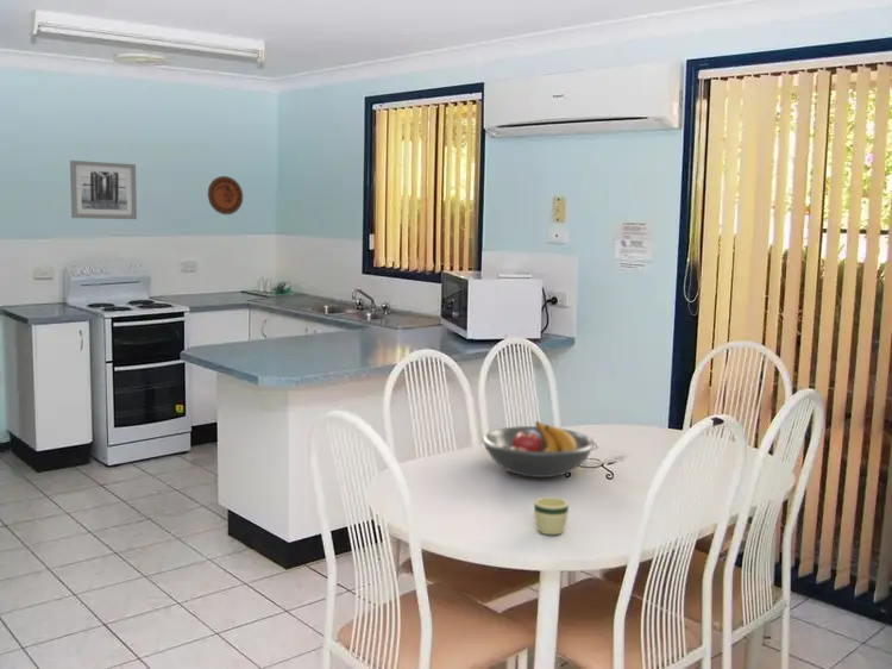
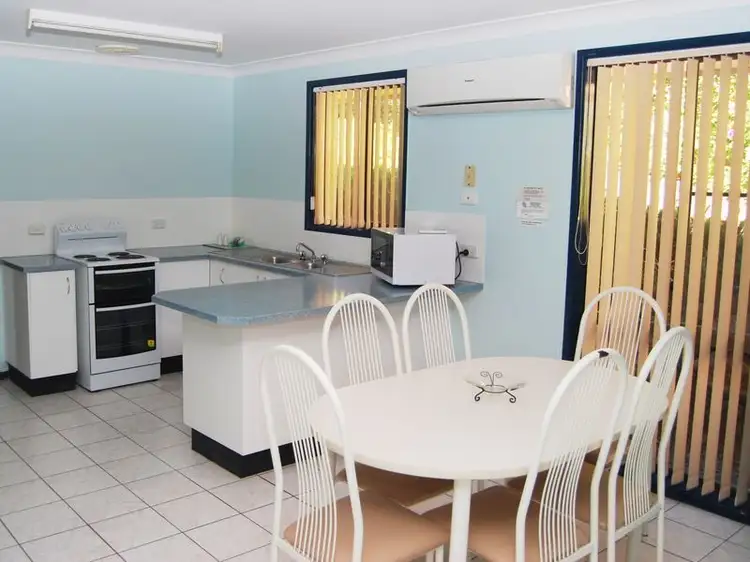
- decorative plate (225, 195)
- fruit bowl (538, 450)
- mug (552, 513)
- wall art (103, 190)
